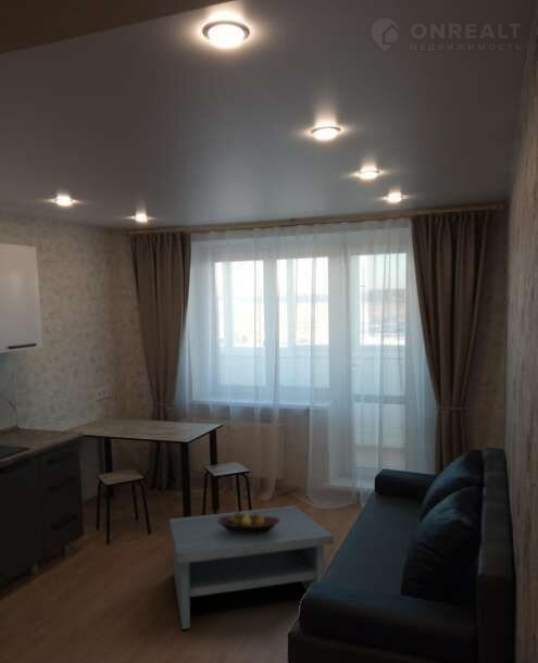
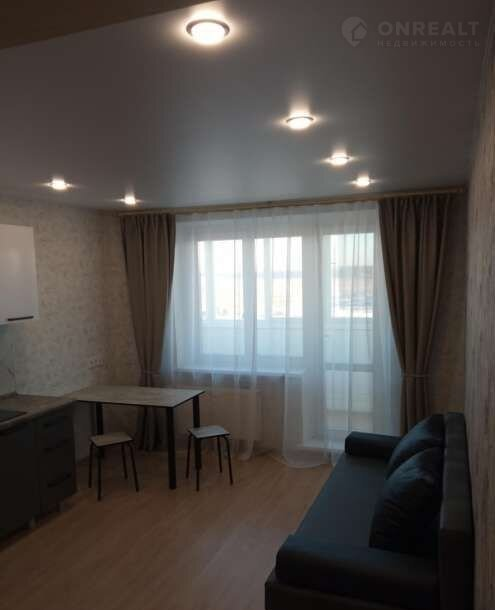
- fruit bowl (248, 523)
- coffee table (245, 556)
